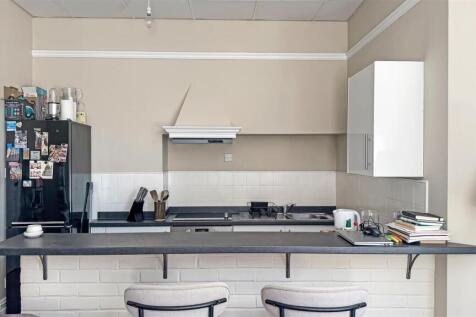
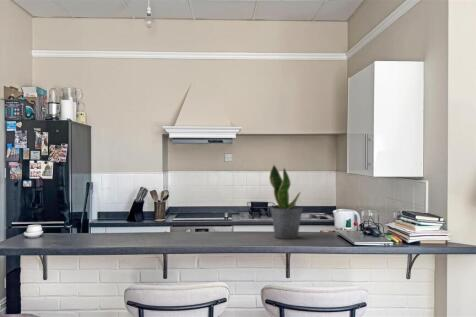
+ potted plant (286, 200)
